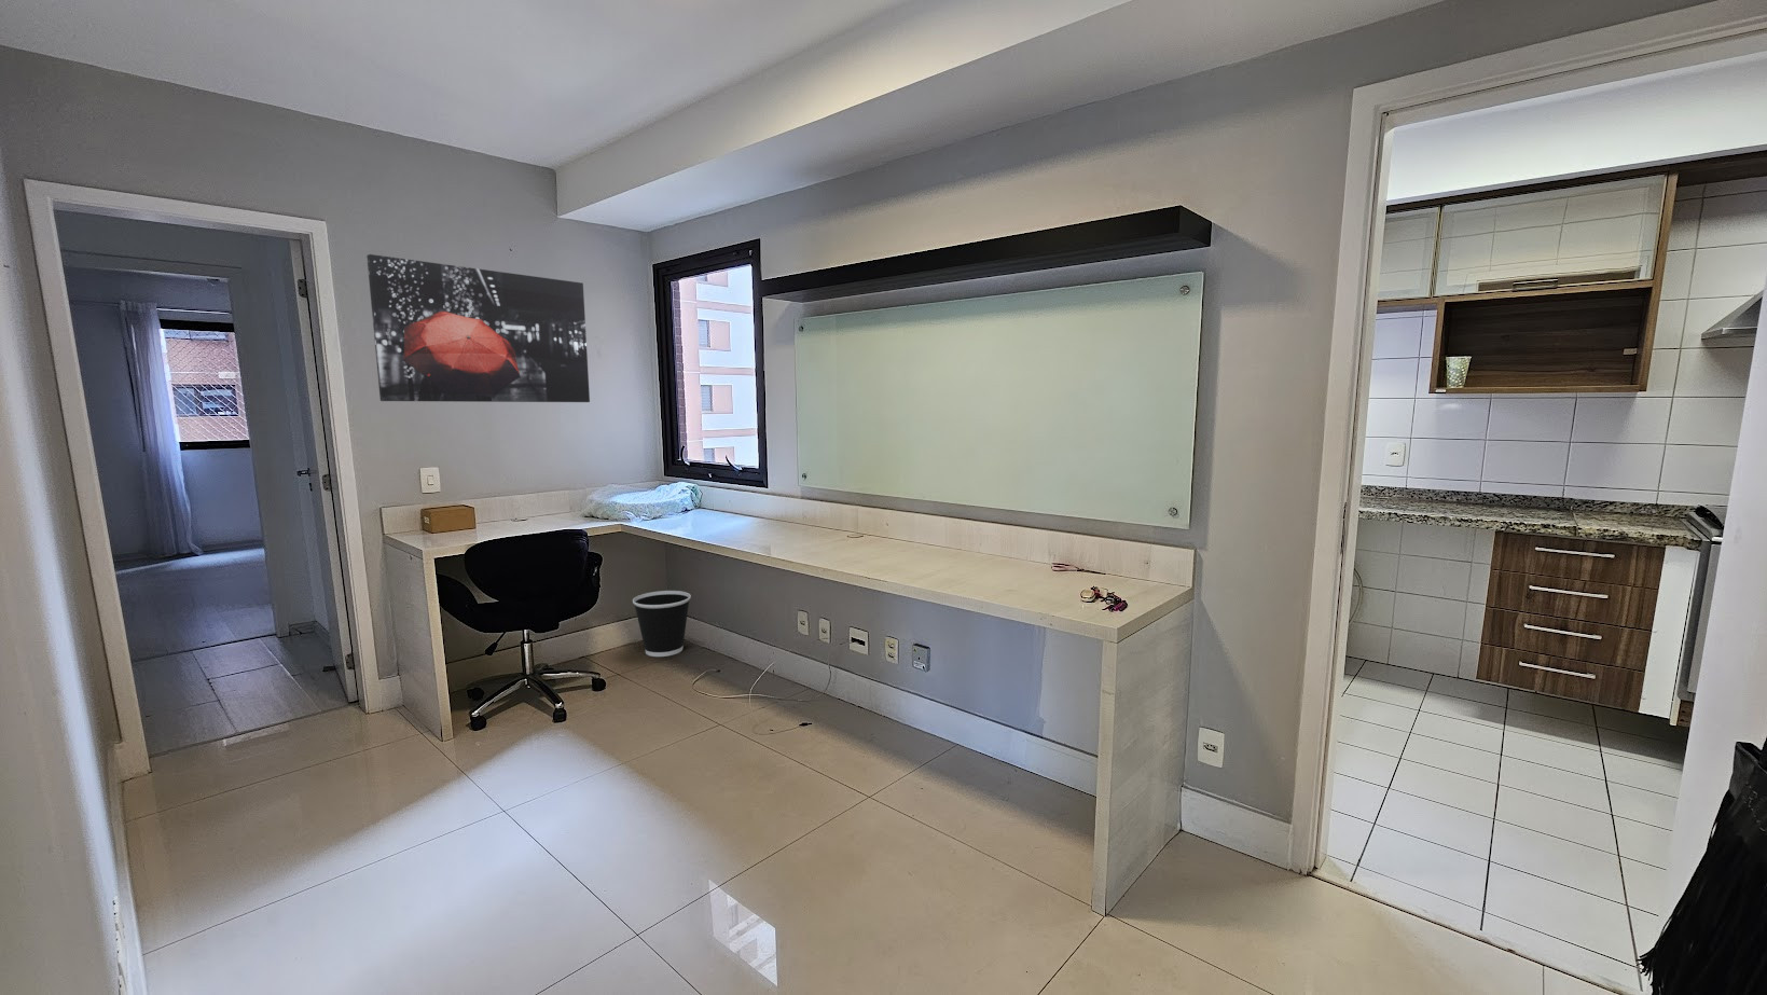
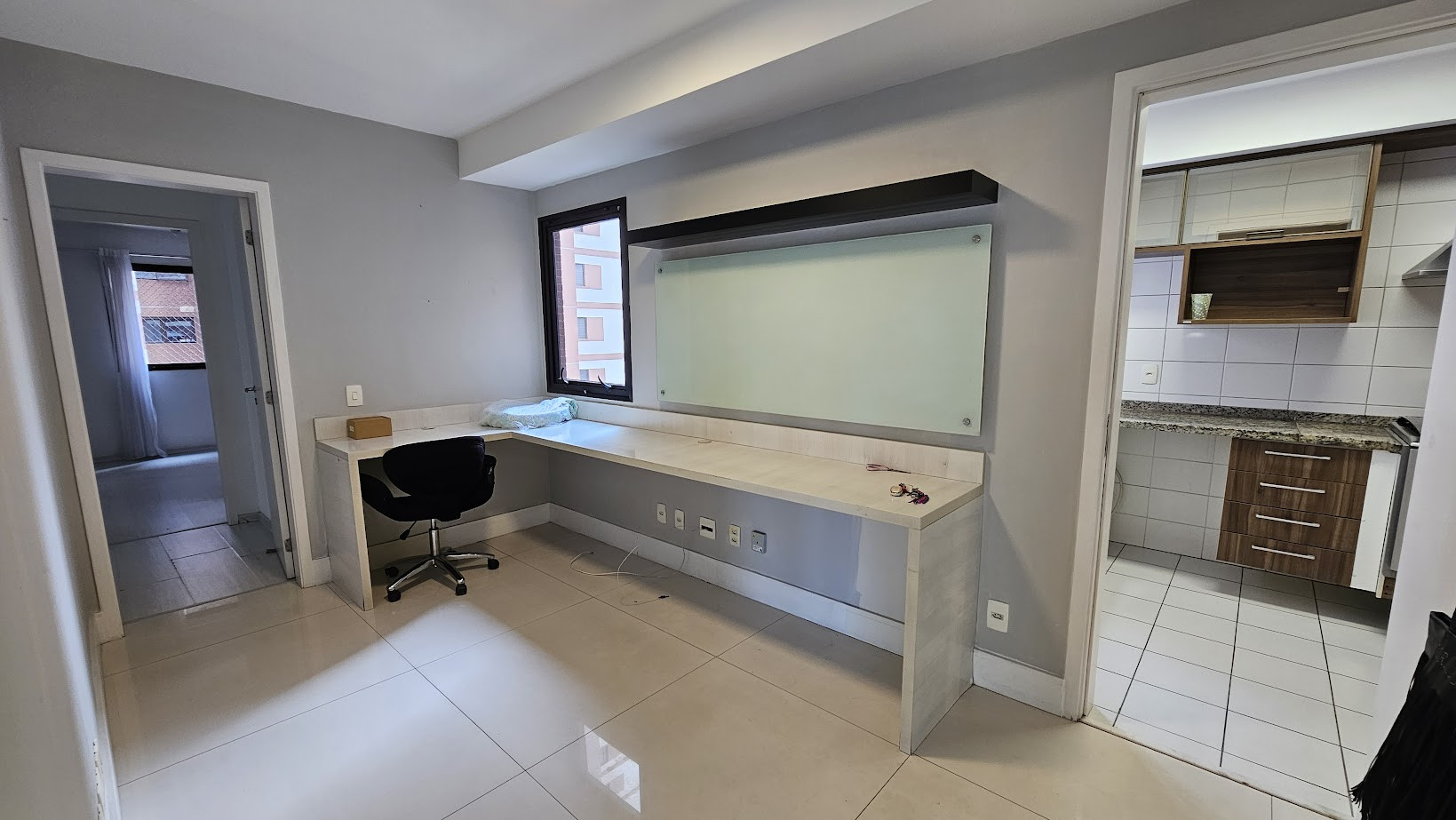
- wastebasket (663, 624)
- wall art (490, 336)
